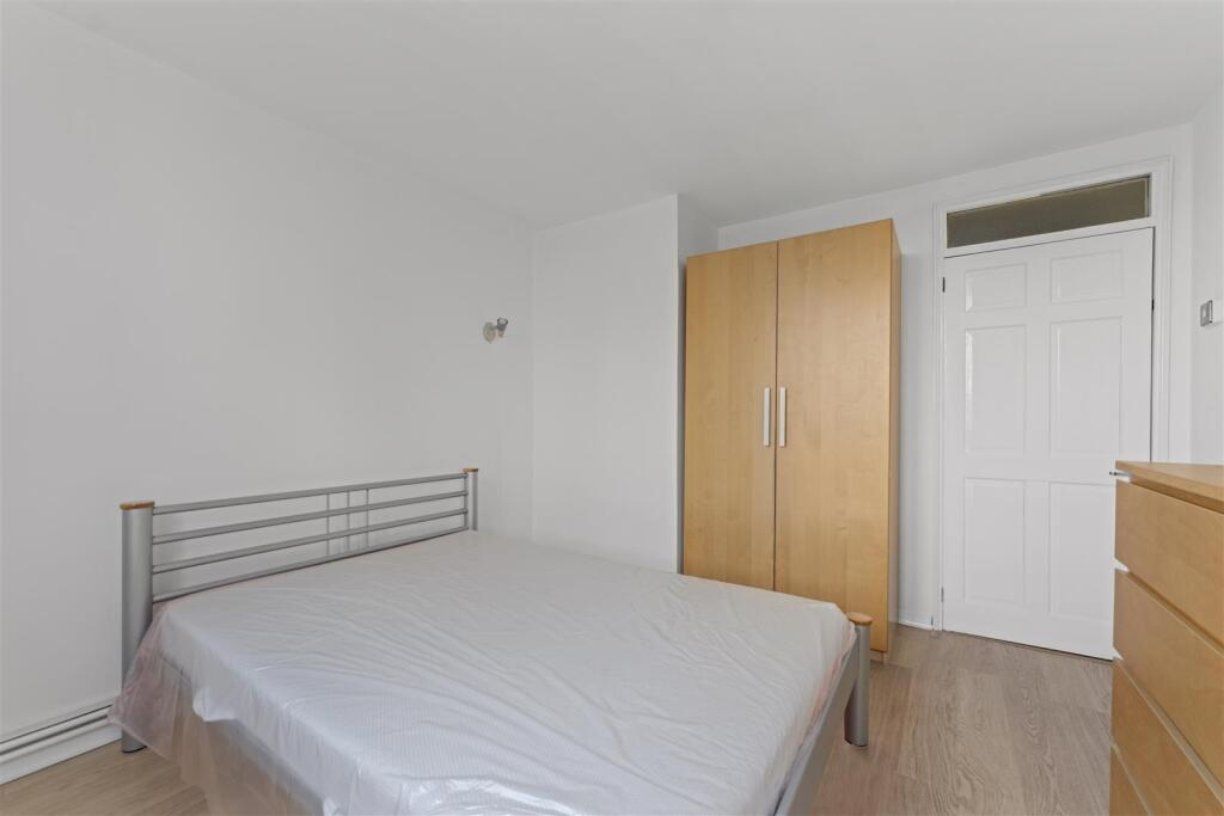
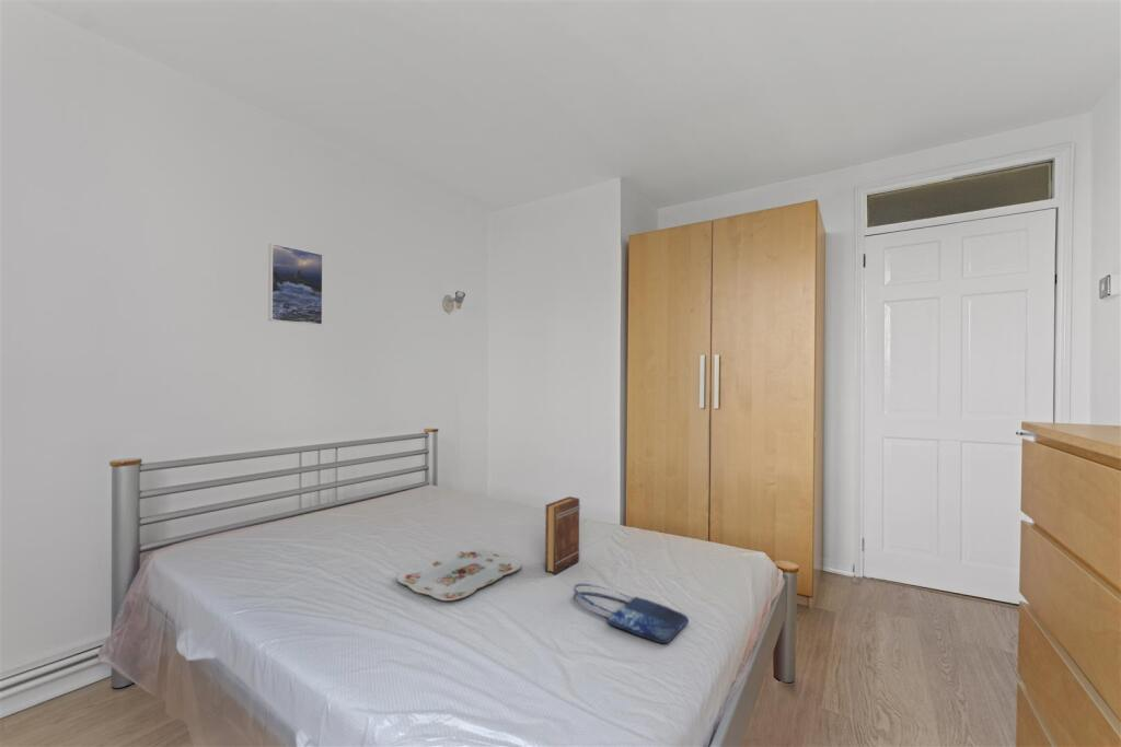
+ serving tray (461, 572)
+ shopping bag (623, 607)
+ book (563, 533)
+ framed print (297, 285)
